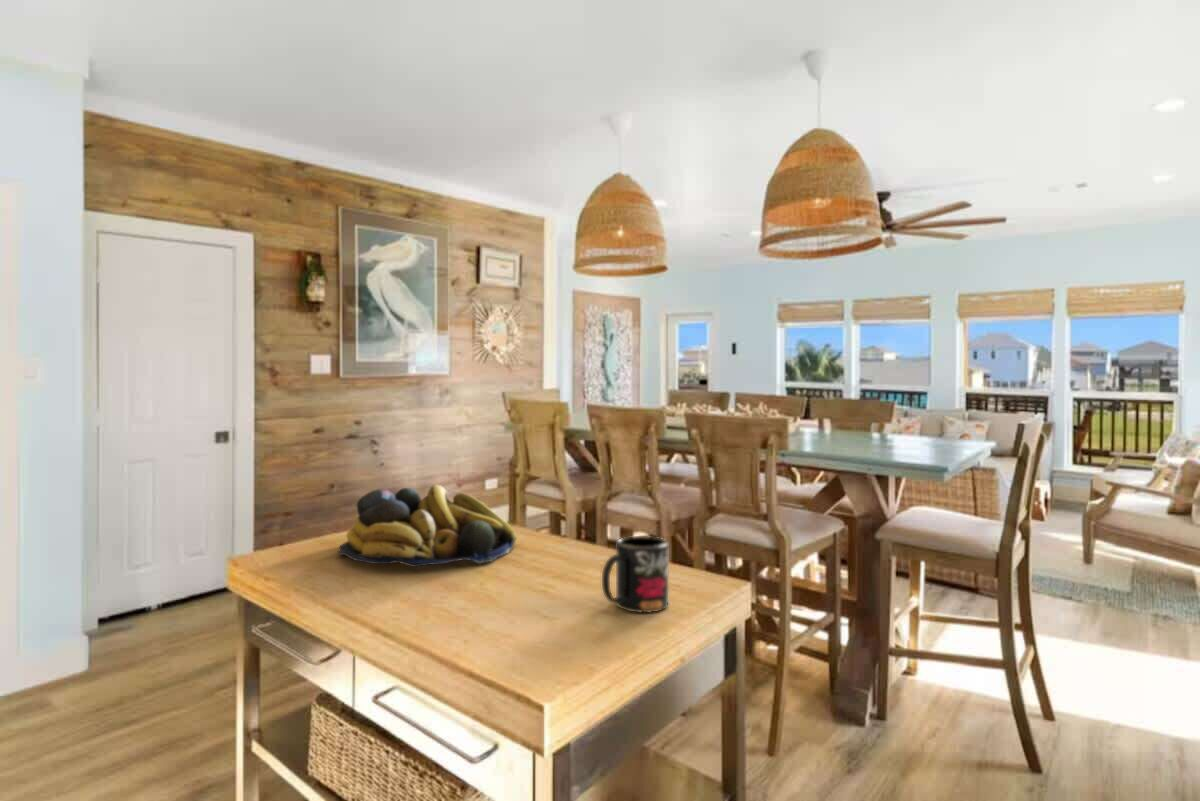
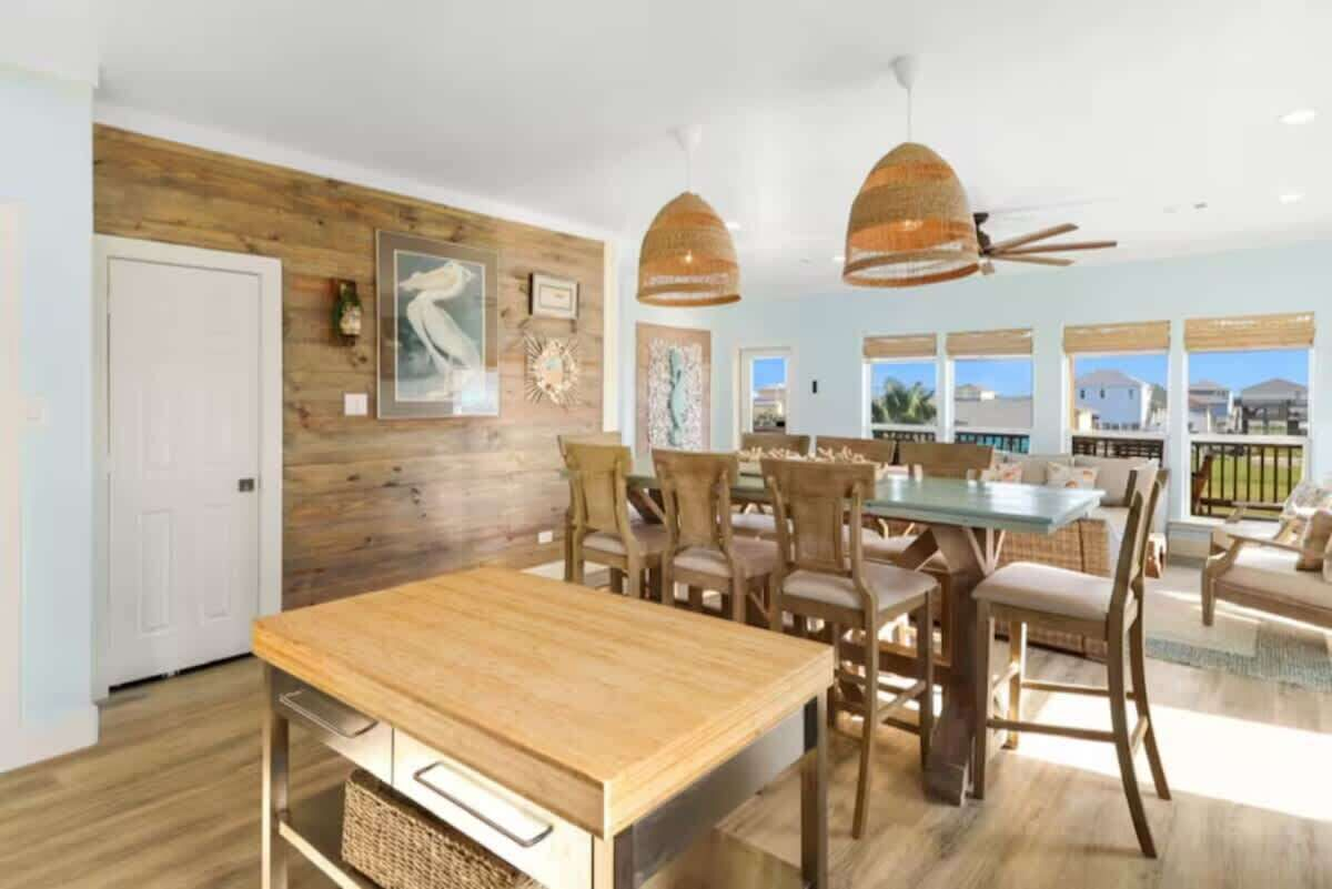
- mug (633, 574)
- fruit bowl (428, 517)
